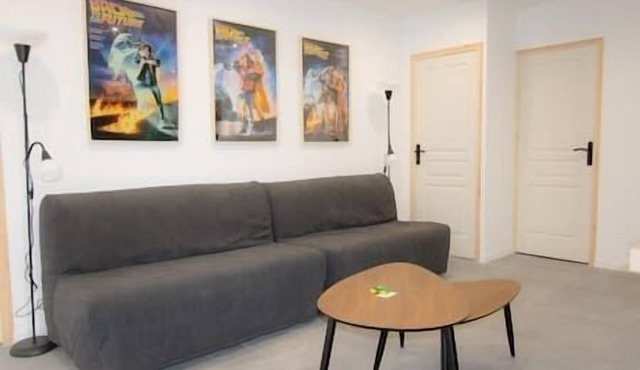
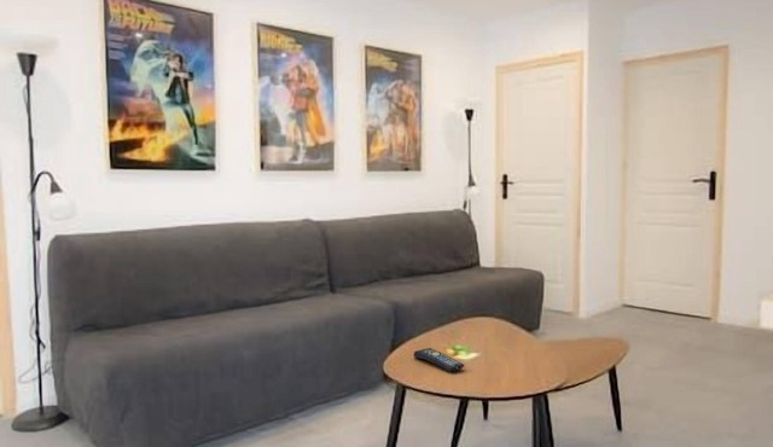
+ remote control (437, 359)
